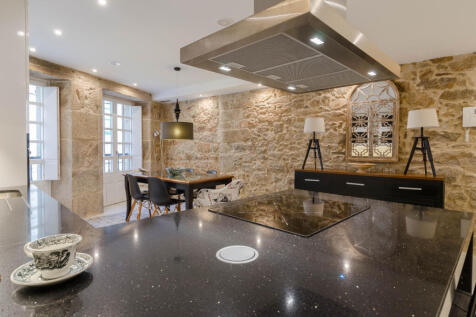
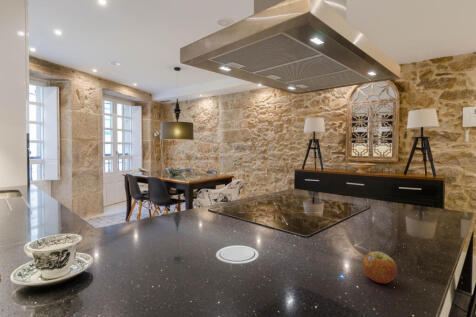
+ apple (378, 266)
